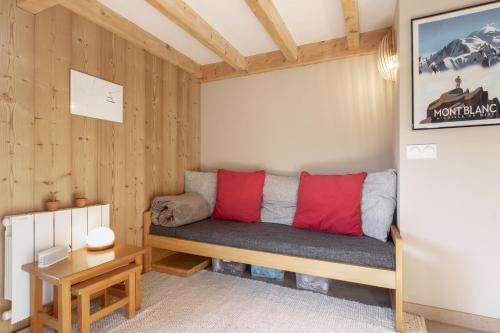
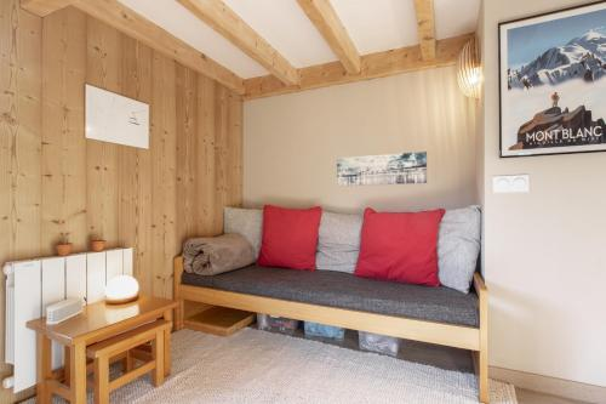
+ wall art (379, 170)
